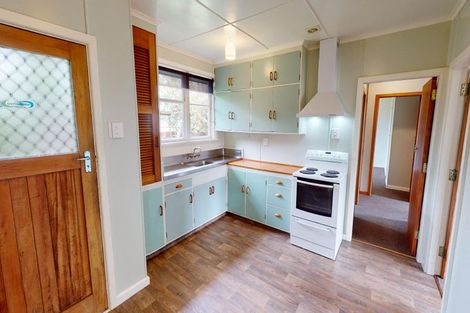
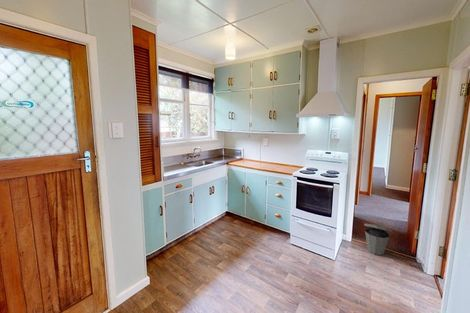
+ trash can (376, 236)
